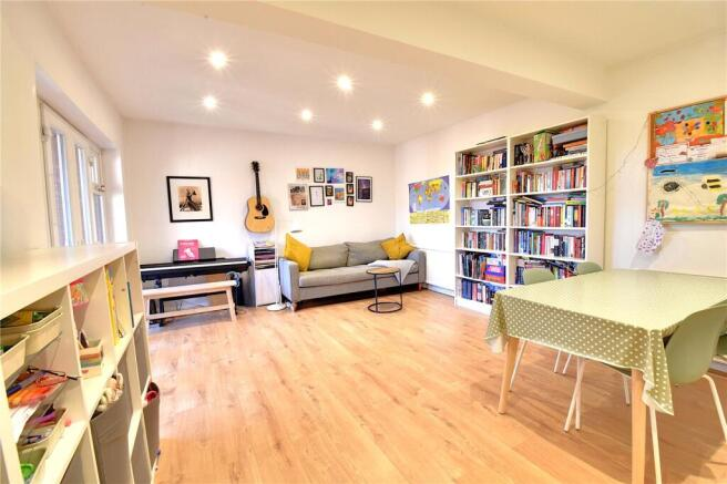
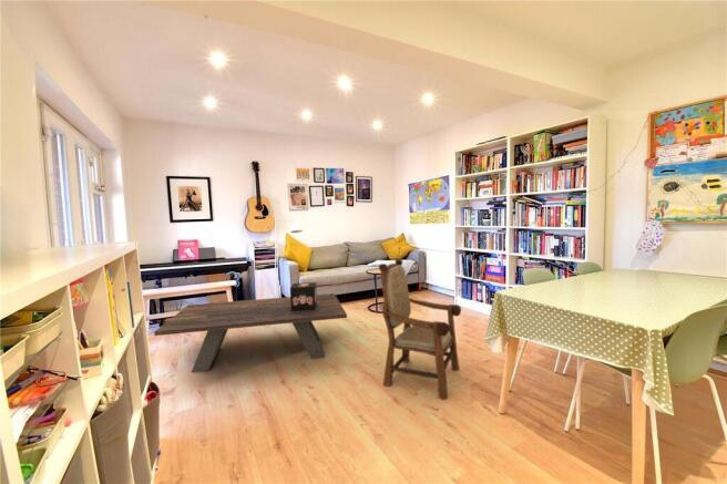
+ coffee table (262, 325)
+ decorative box (304, 296)
+ armchair (420, 320)
